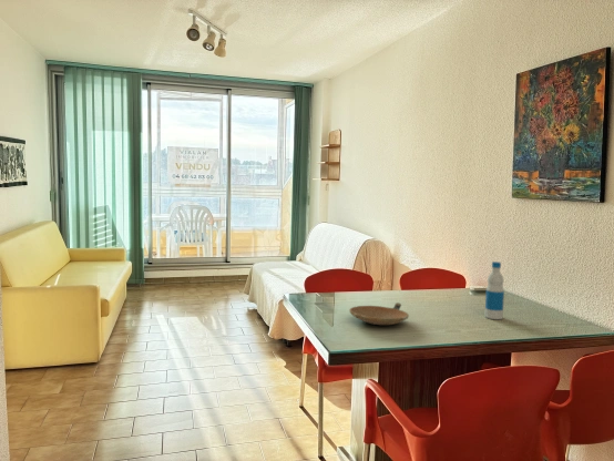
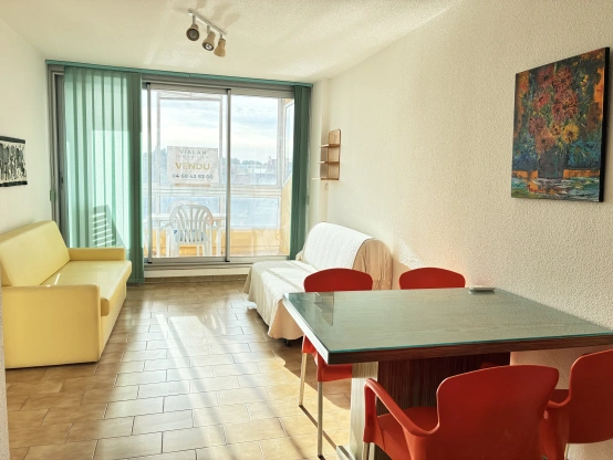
- bottle (494, 289)
- bowl (378, 315)
